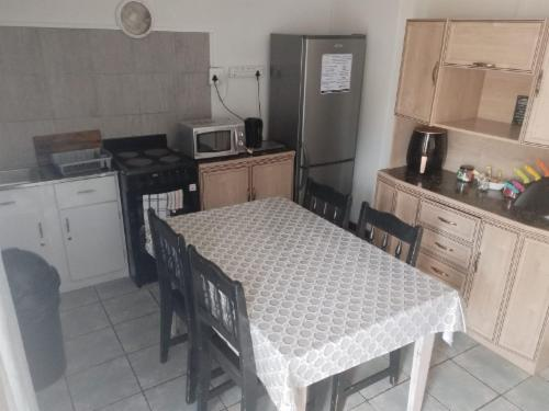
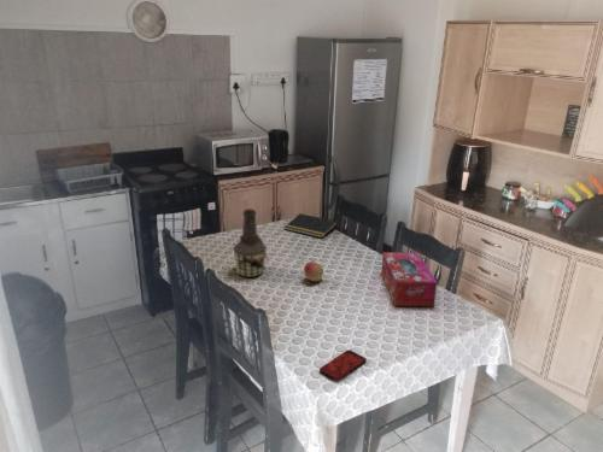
+ fruit (312, 271)
+ tissue box (406, 277)
+ bottle (251, 241)
+ notepad (310, 224)
+ smartphone (343, 364)
